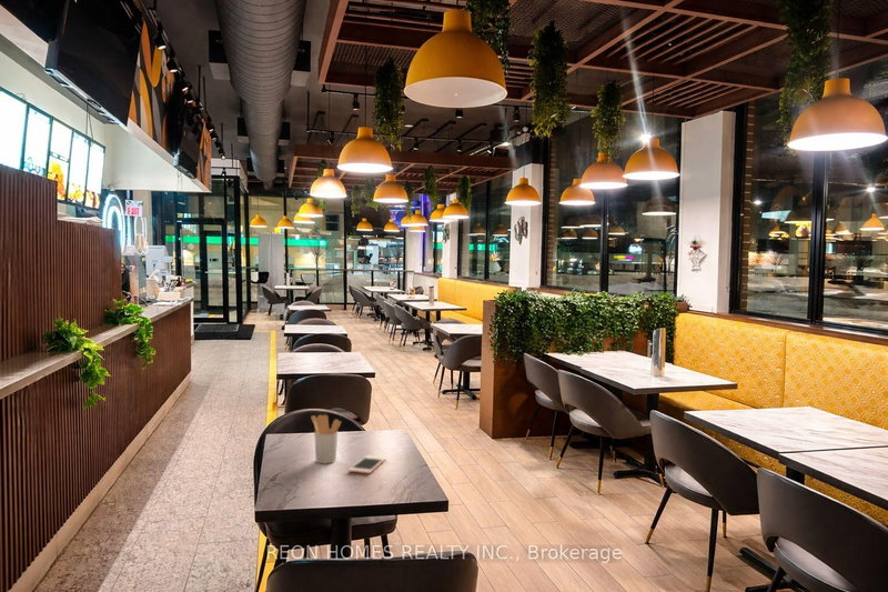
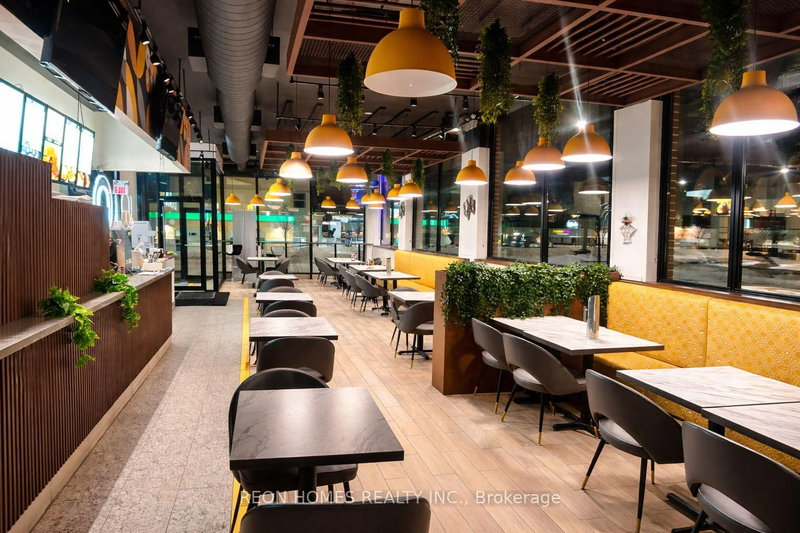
- cell phone (367, 464)
- utensil holder (323, 438)
